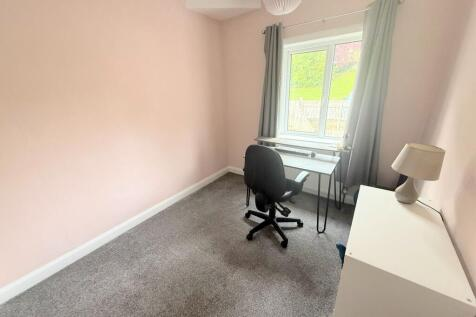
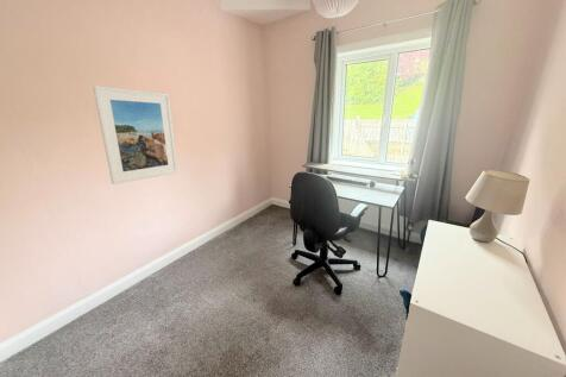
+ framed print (142, 136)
